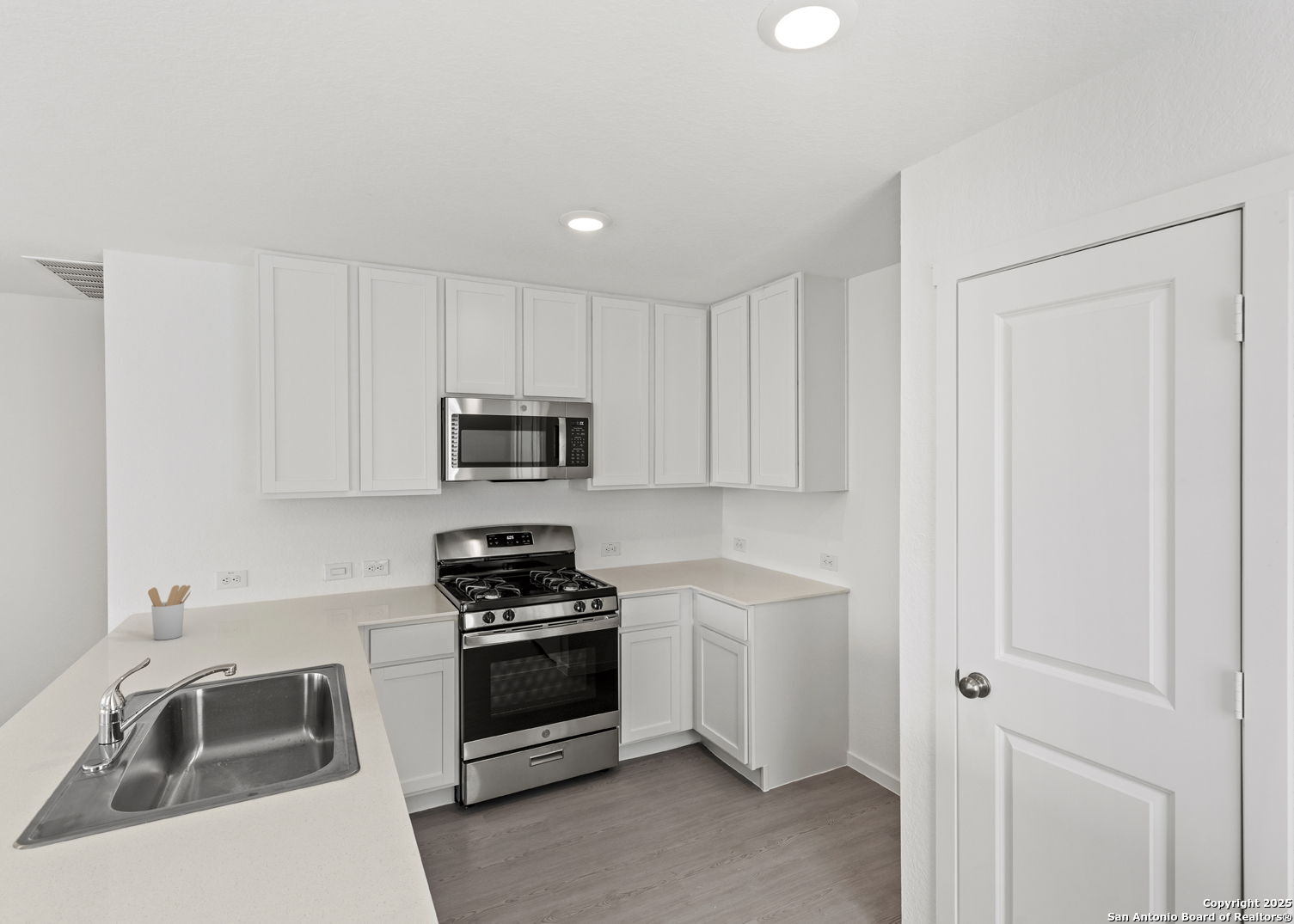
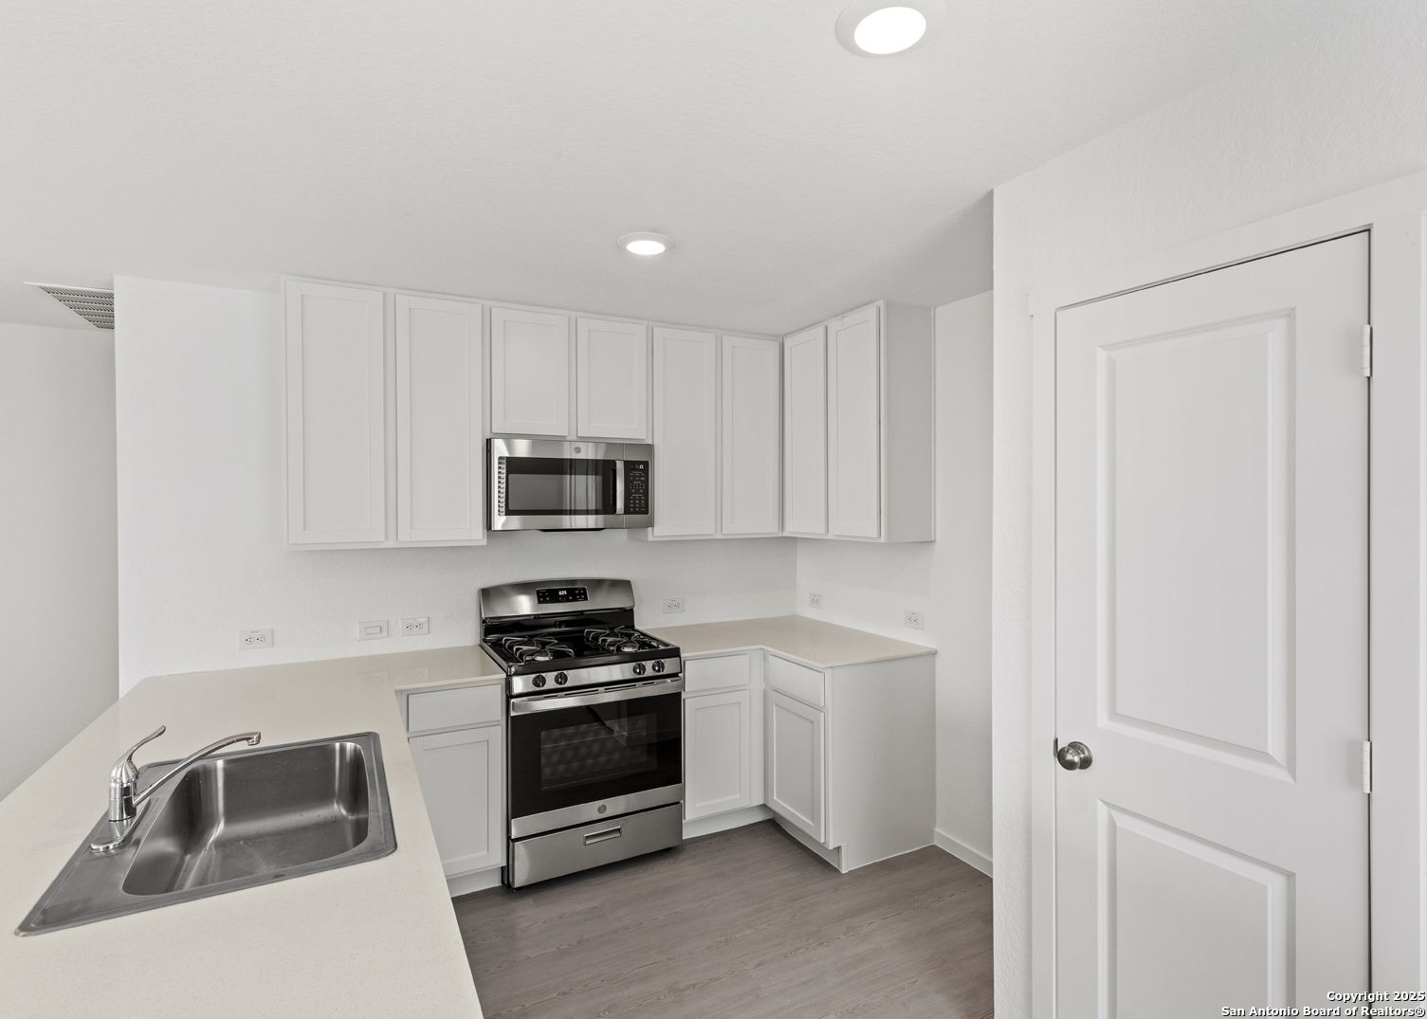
- utensil holder (172, 610)
